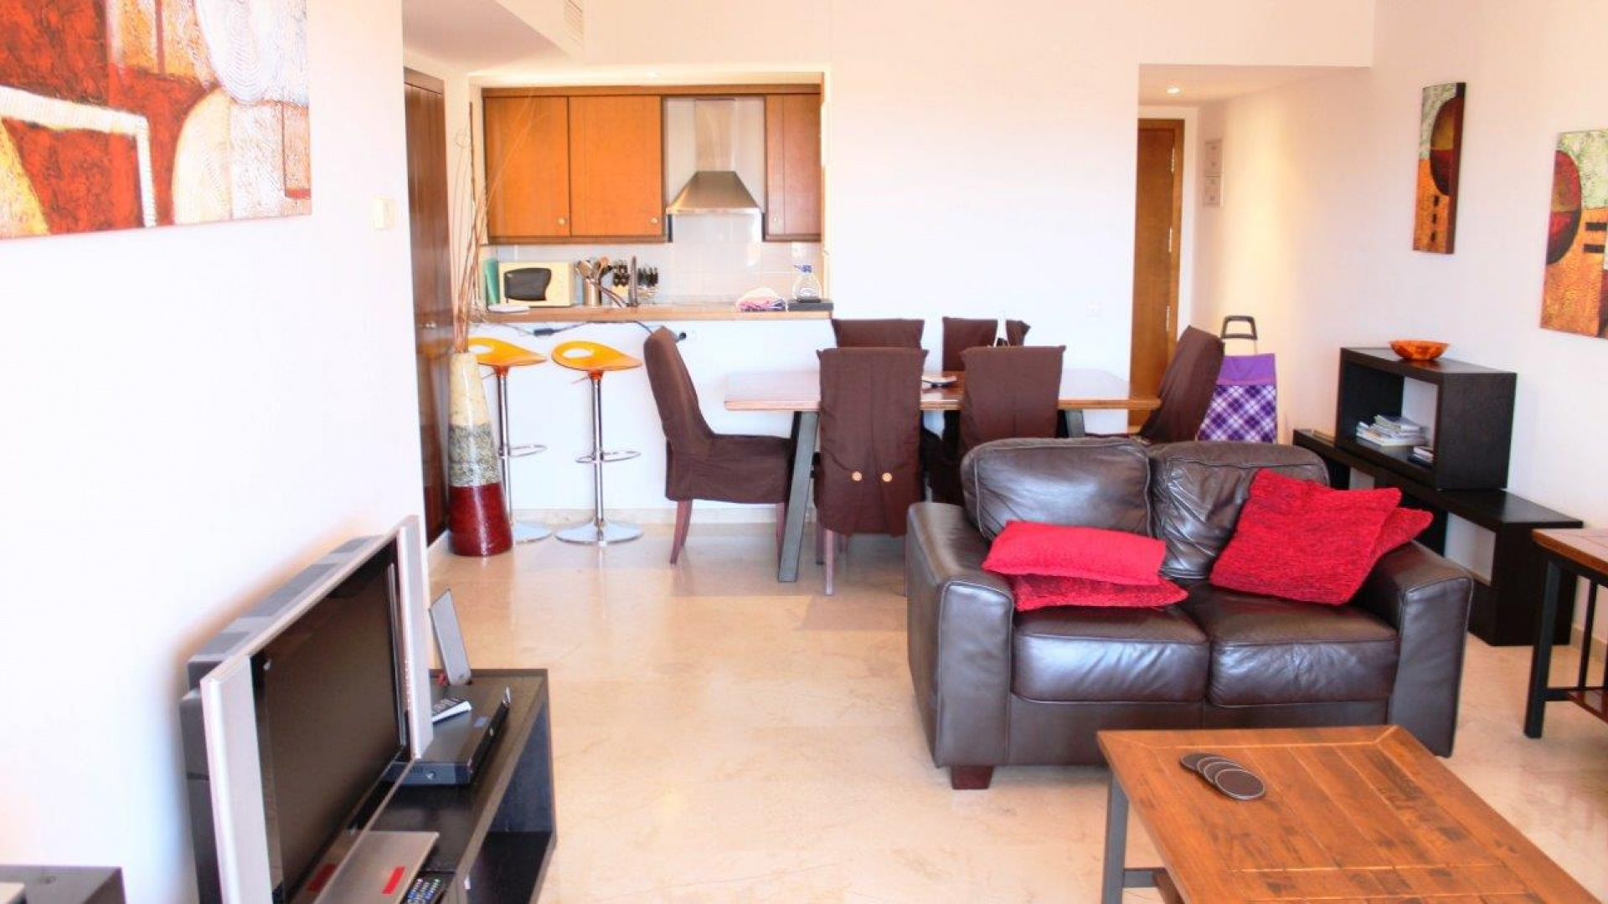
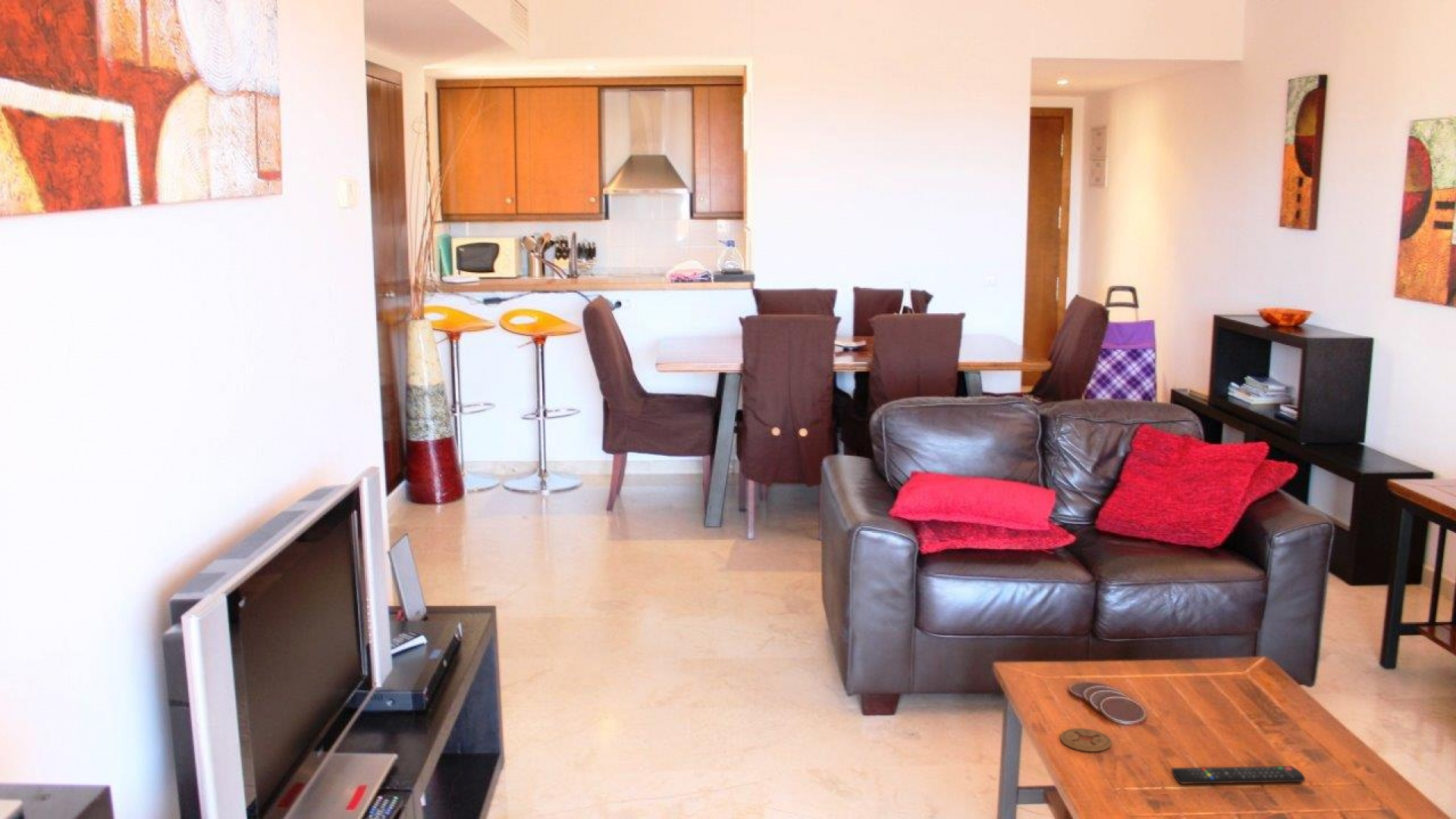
+ remote control (1238, 776)
+ coaster (1085, 739)
